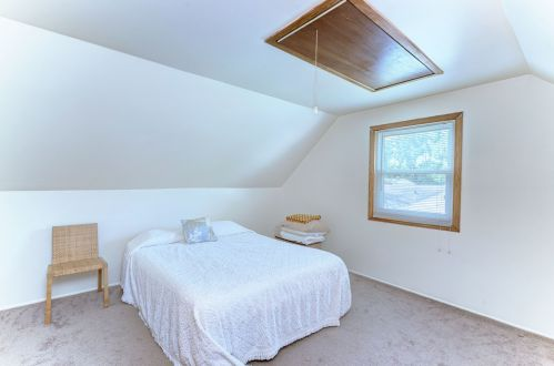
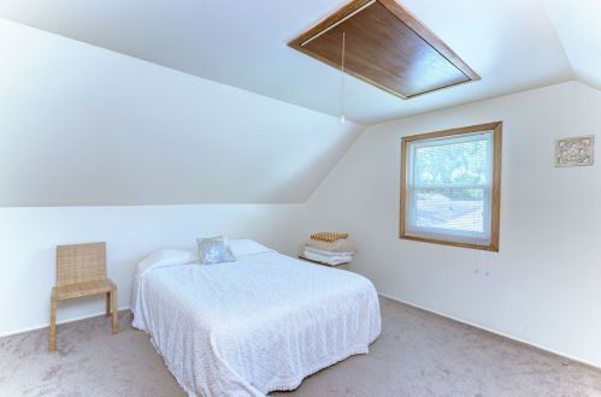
+ wall ornament (573, 152)
